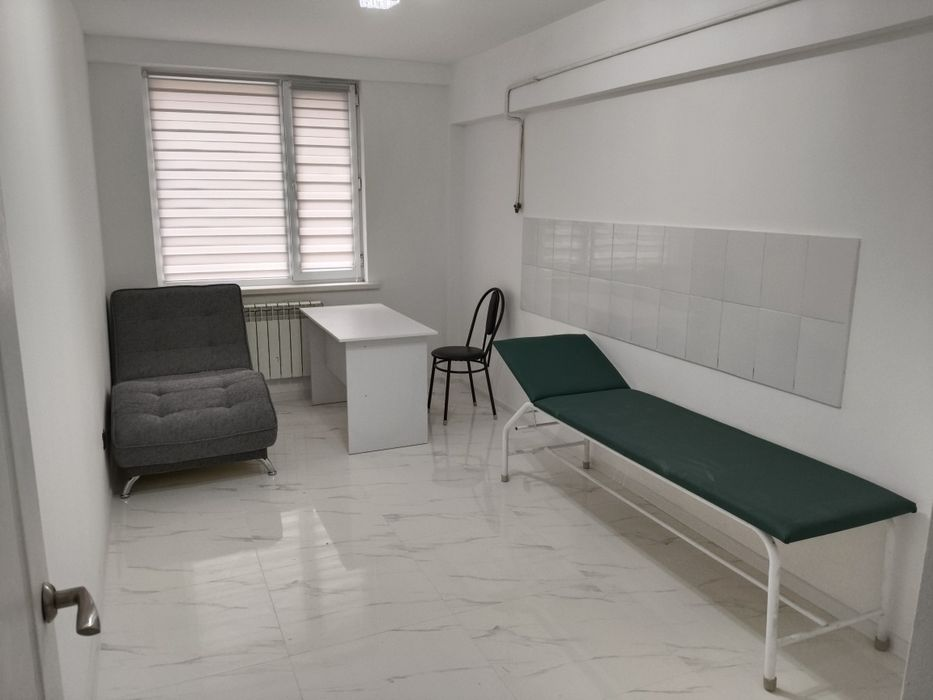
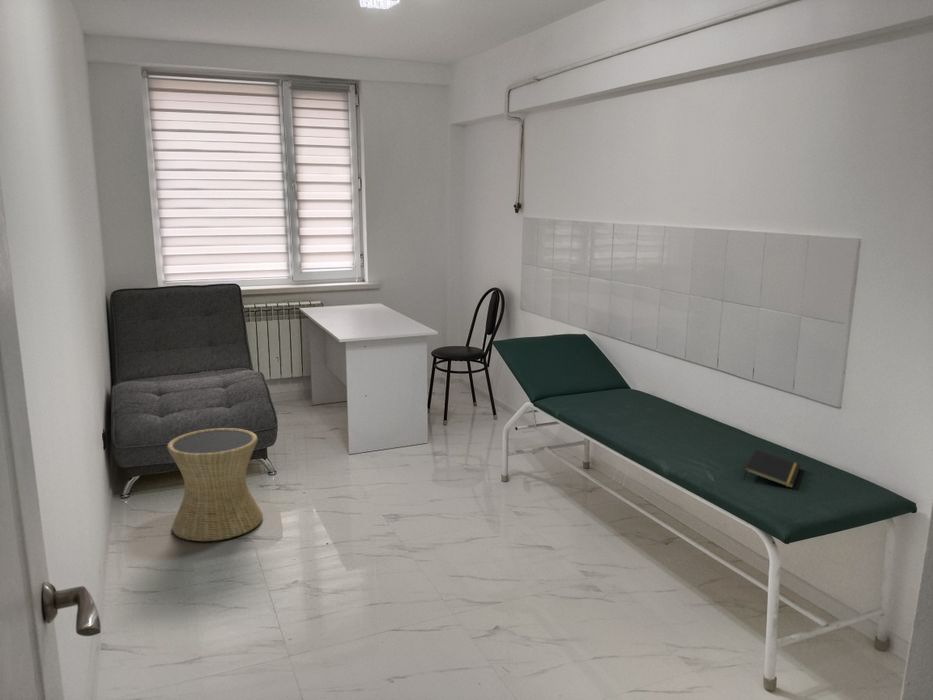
+ side table (215, 482)
+ notepad (772, 467)
